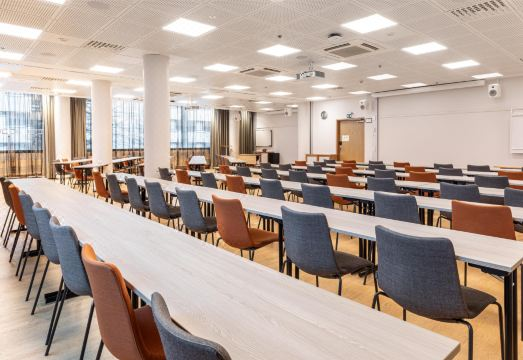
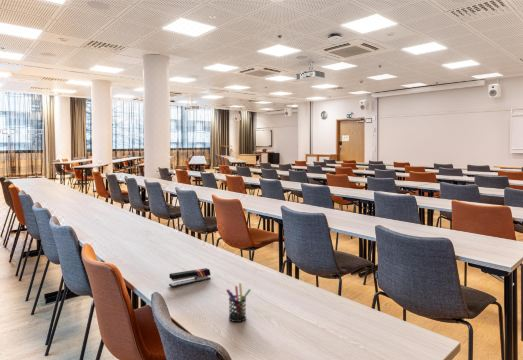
+ pen holder (239, 301)
+ stapler (190, 276)
